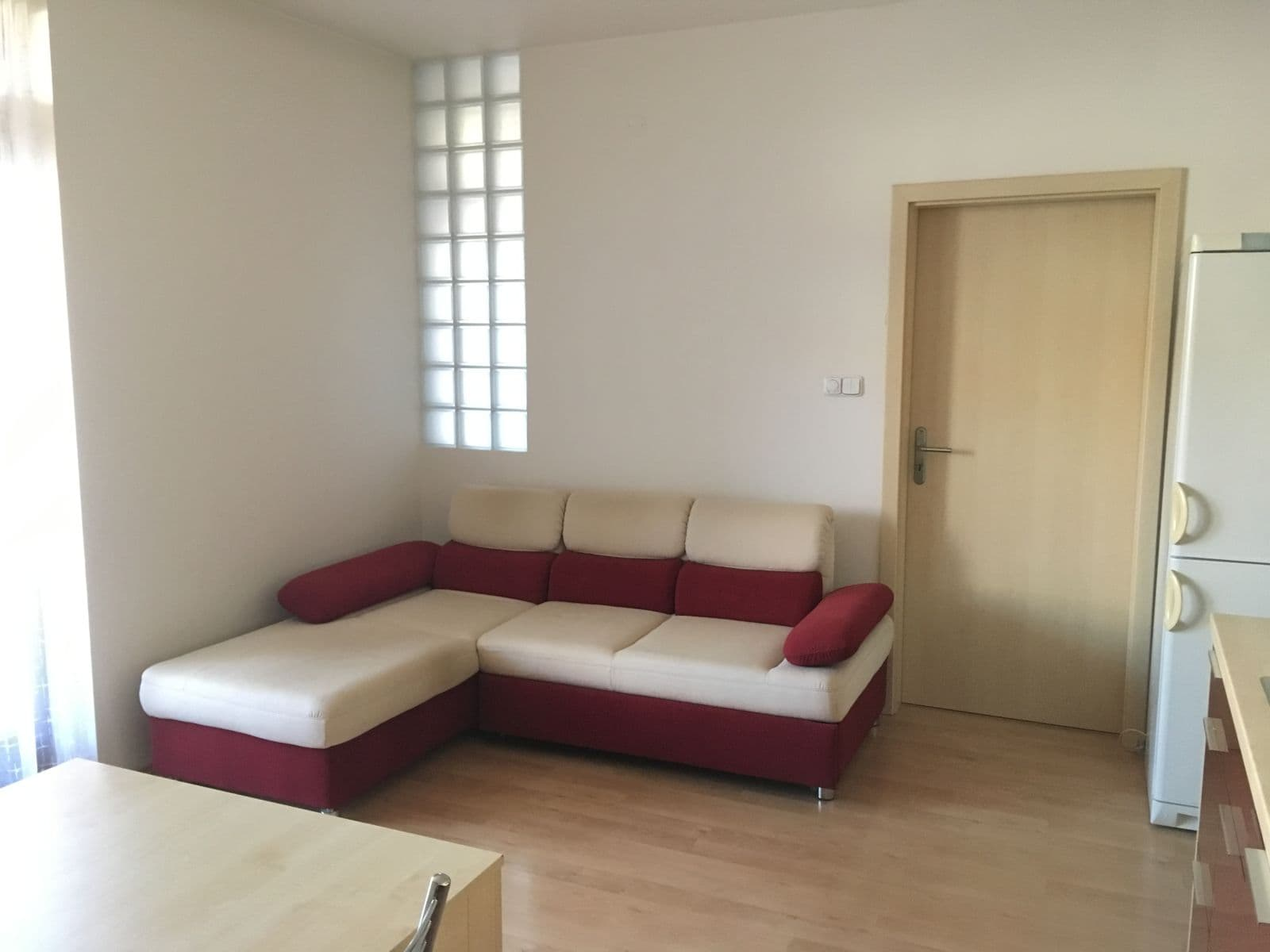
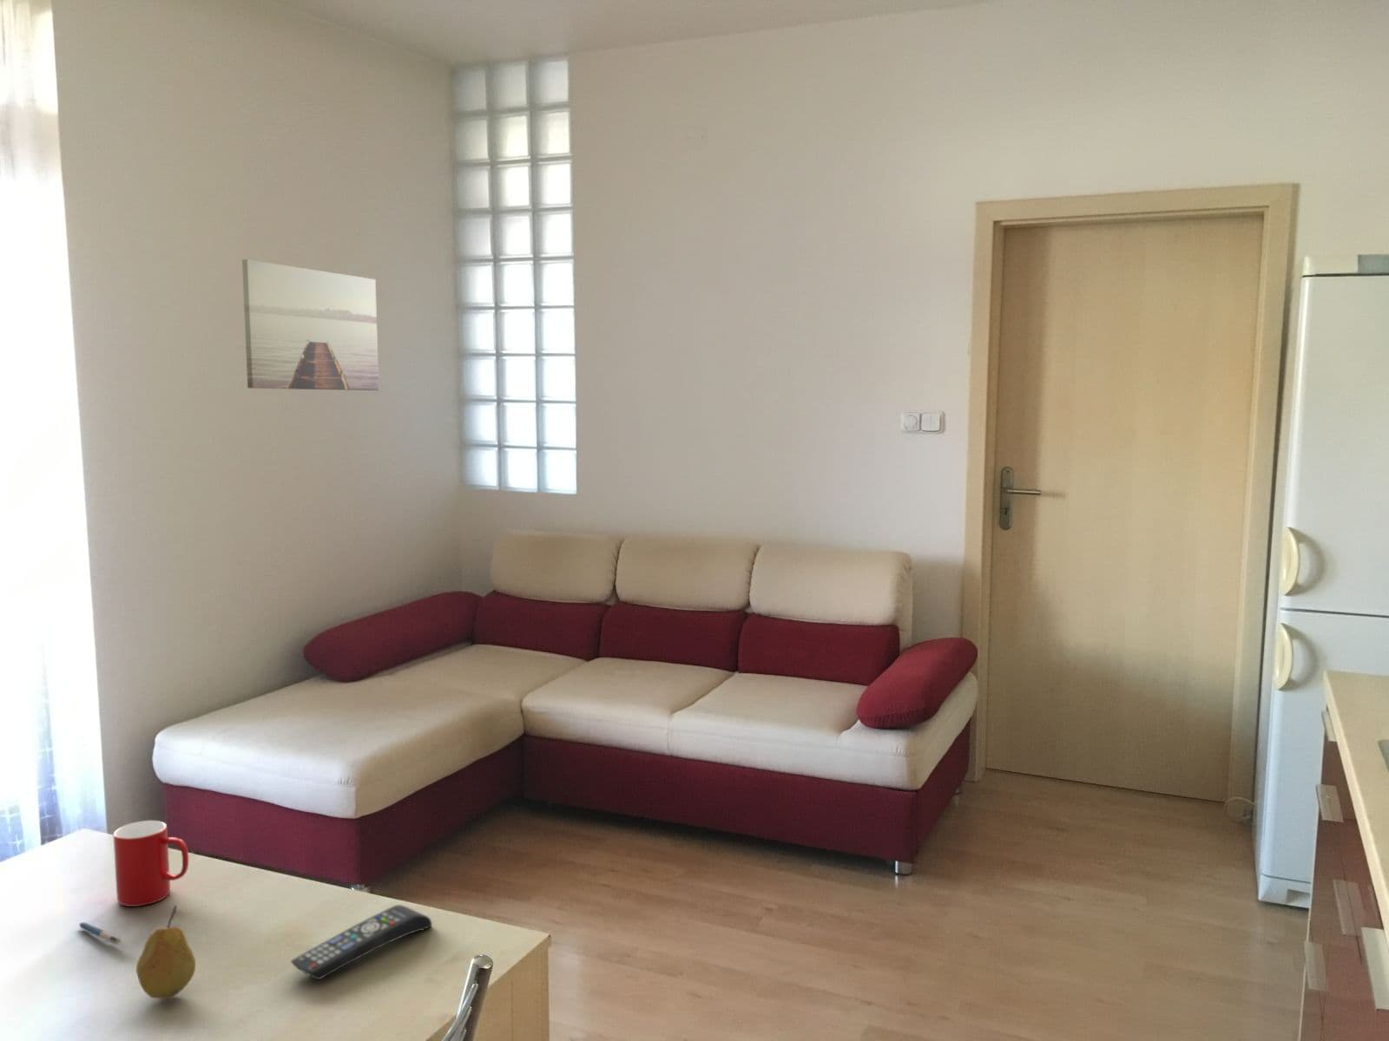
+ wall art (315, 329)
+ cup (150, 864)
+ remote control (364, 939)
+ pen (100, 932)
+ fruit (165, 957)
